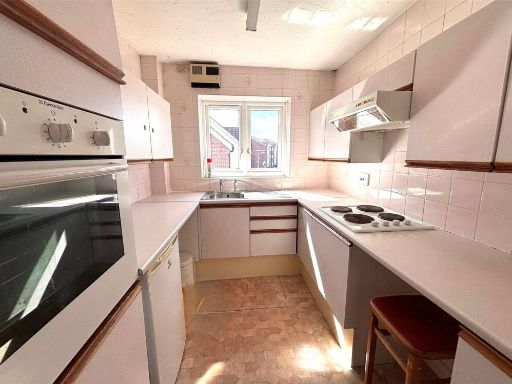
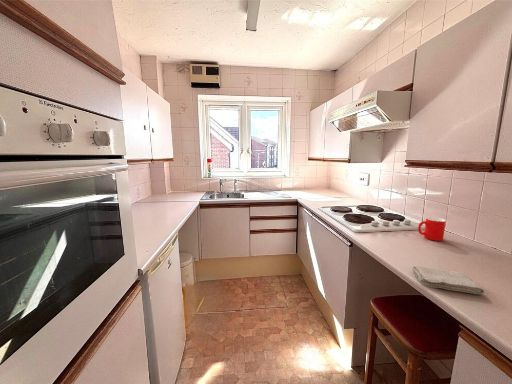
+ cup (430, 228)
+ washcloth (444, 278)
